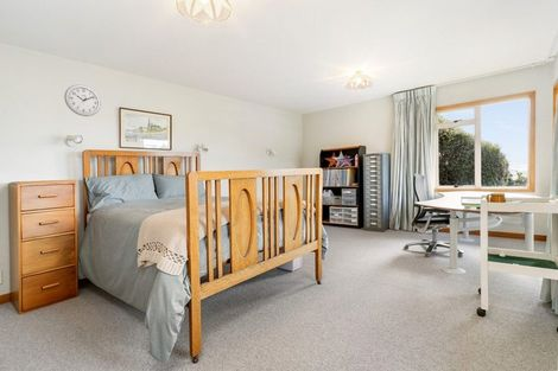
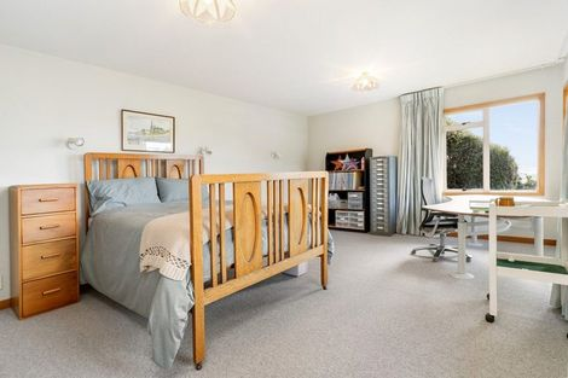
- wall clock (83, 100)
